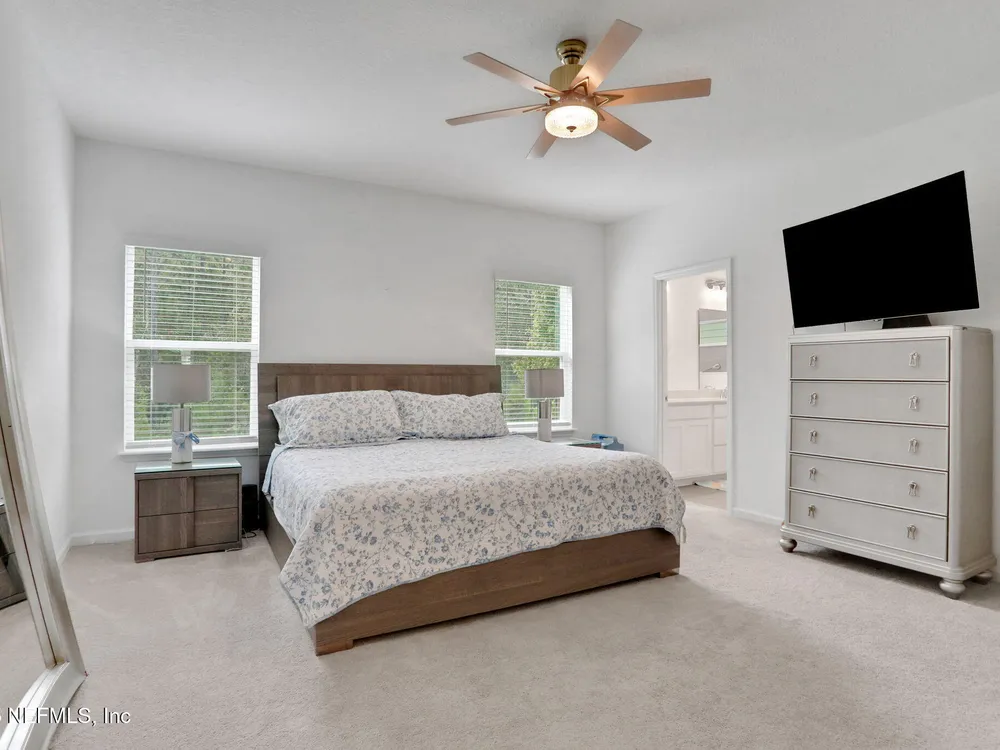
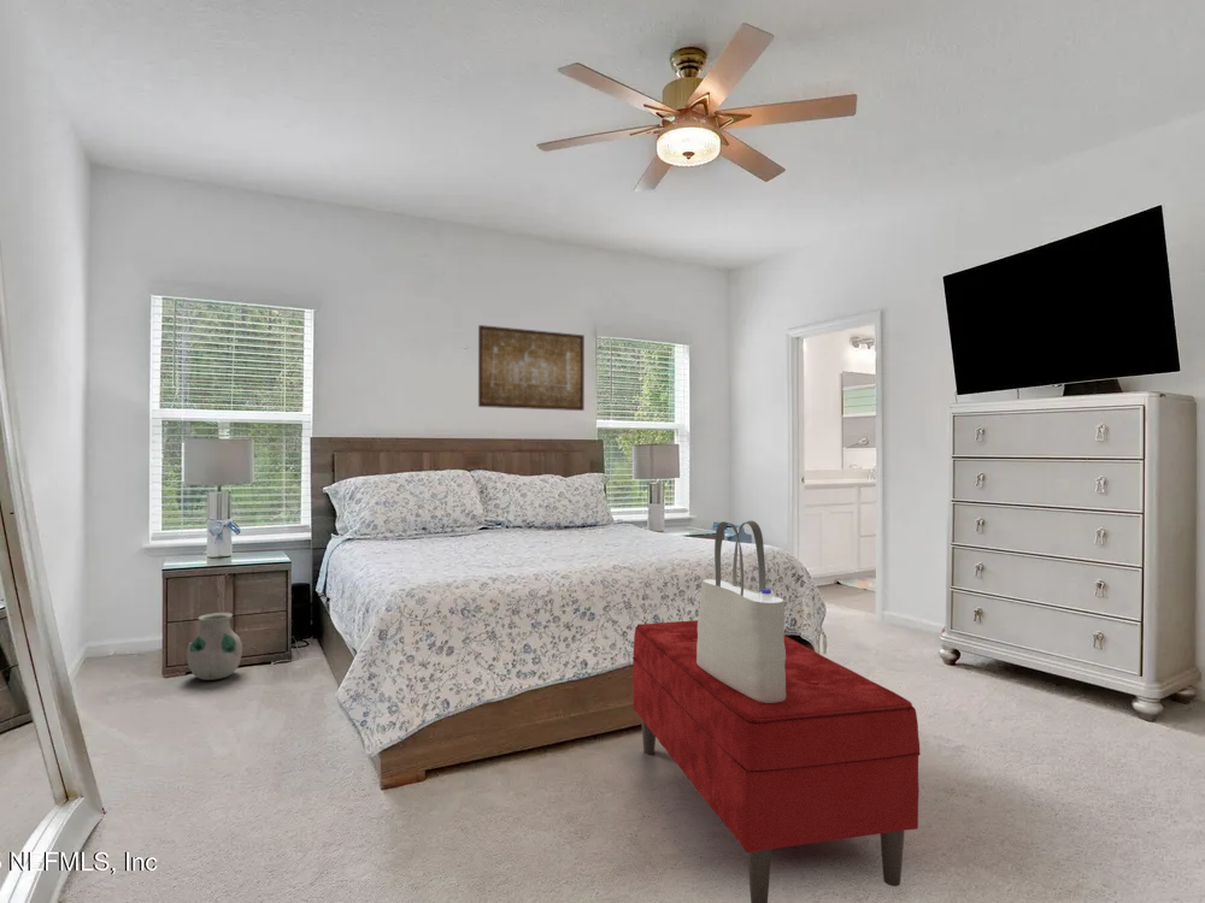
+ tote bag (737, 600)
+ bench (748, 730)
+ wall art (533, 370)
+ vase (214, 645)
